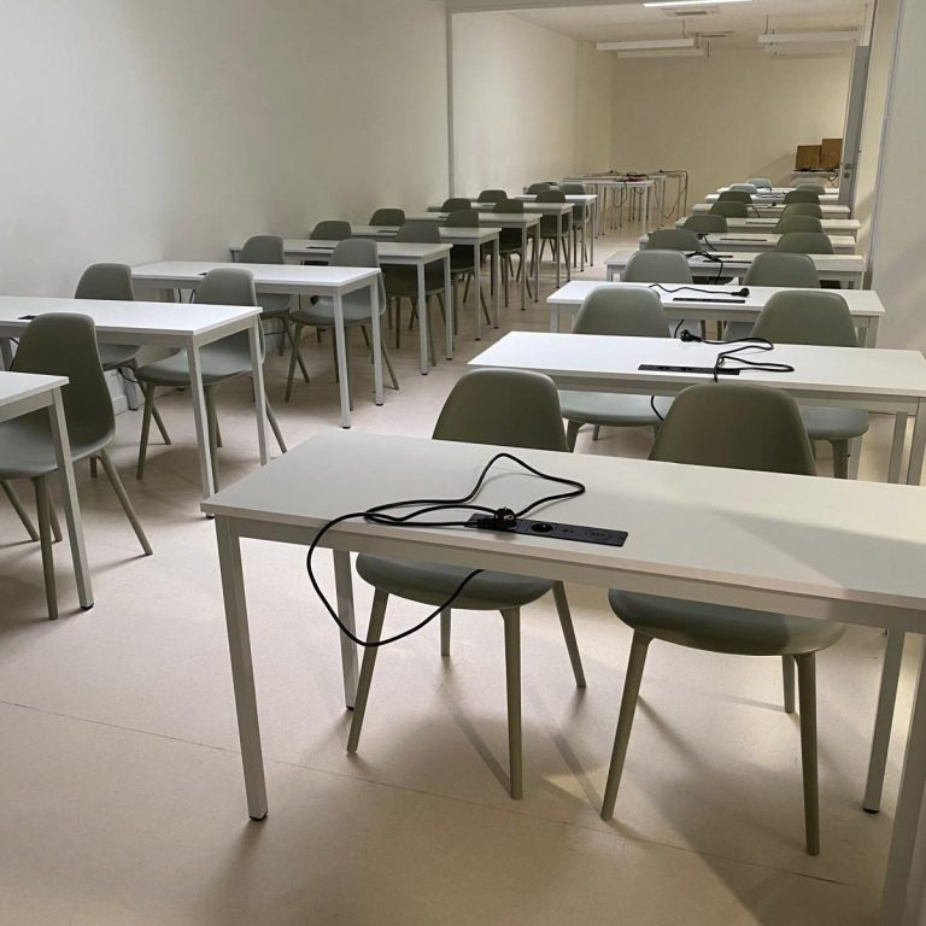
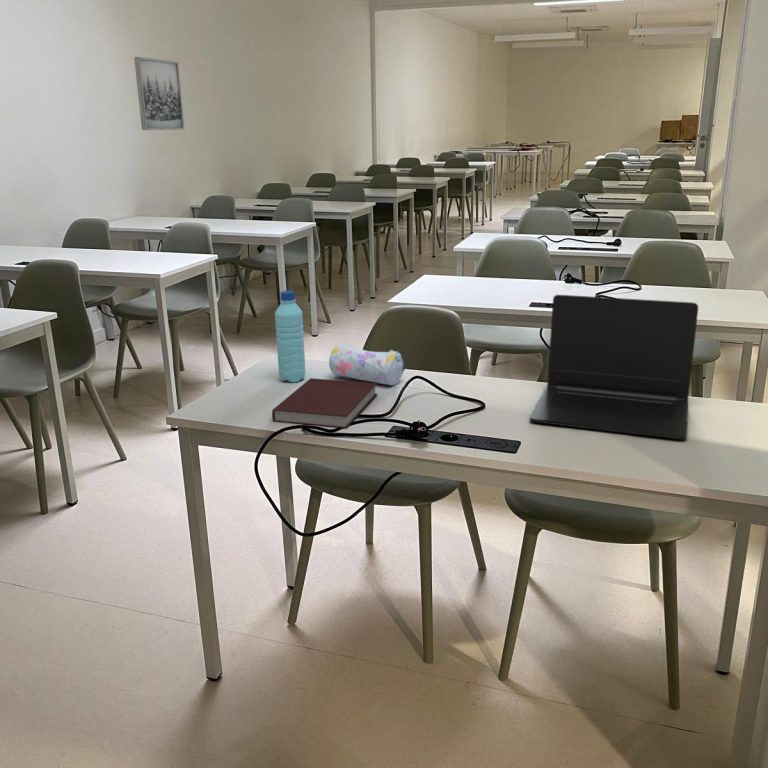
+ notebook (327, 401)
+ laptop (614, 362)
+ water bottle (290, 336)
+ wall art (160, 95)
+ pencil case (366, 363)
